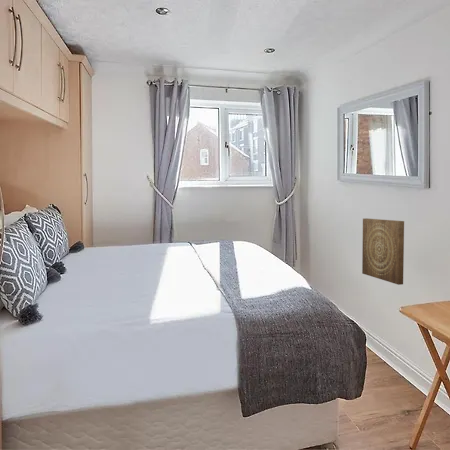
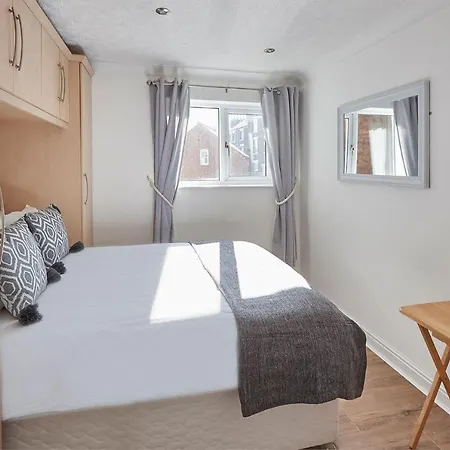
- wall art (381, 249)
